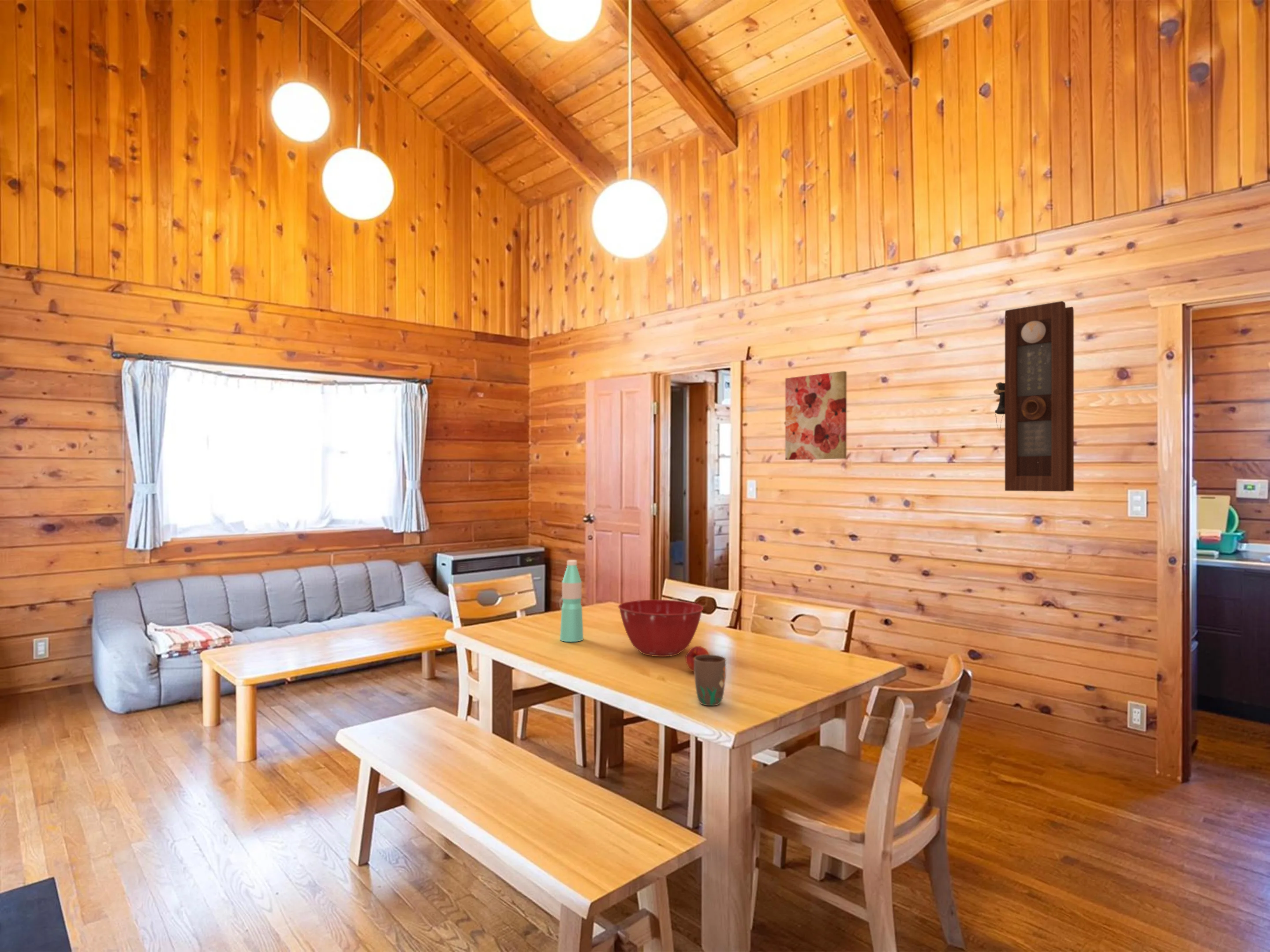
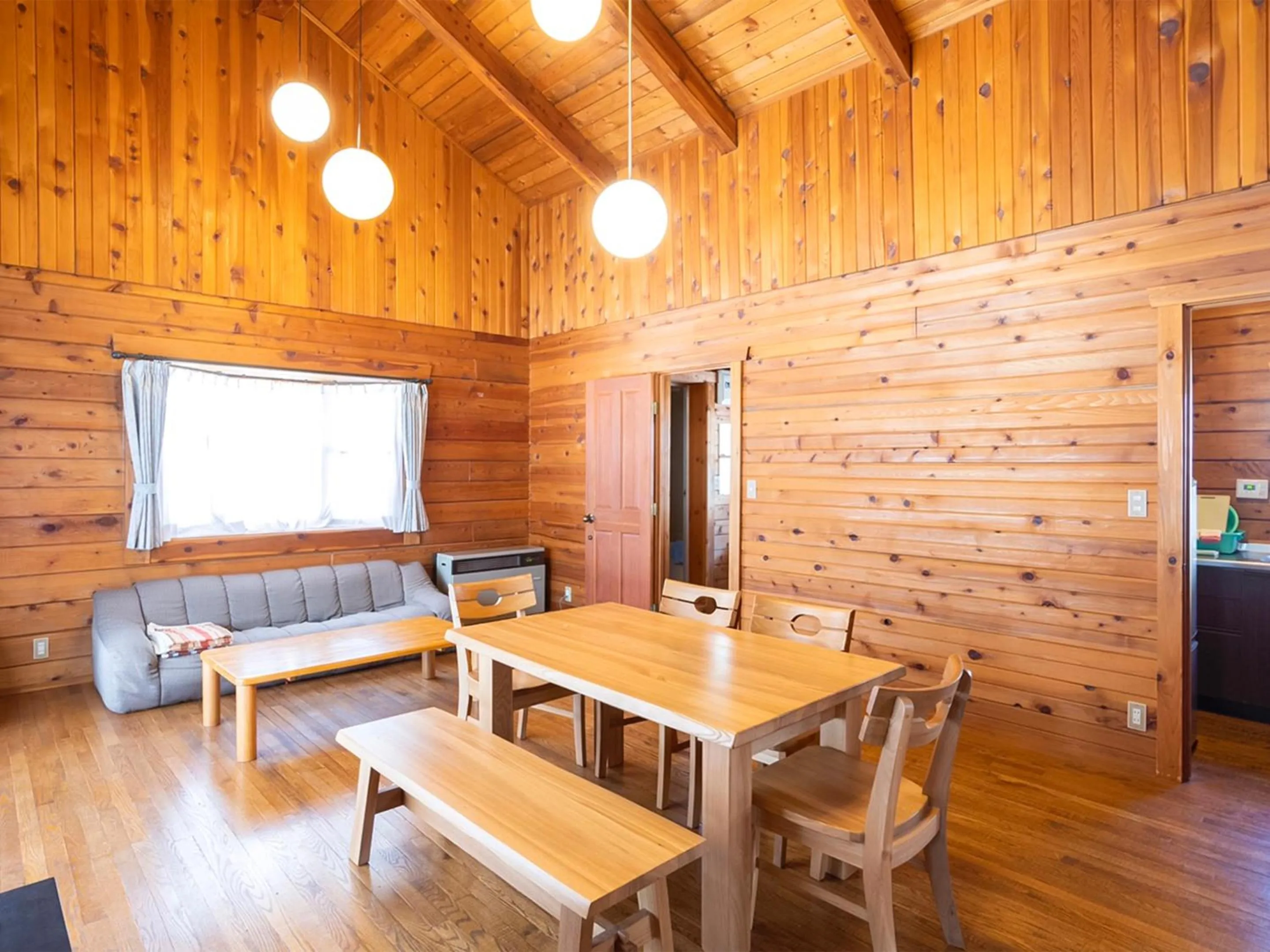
- wall art (814, 417)
- water bottle (572, 600)
- pendulum clock (1029, 400)
- mixing bowl (661, 628)
- mug (713, 679)
- fruit (696, 656)
